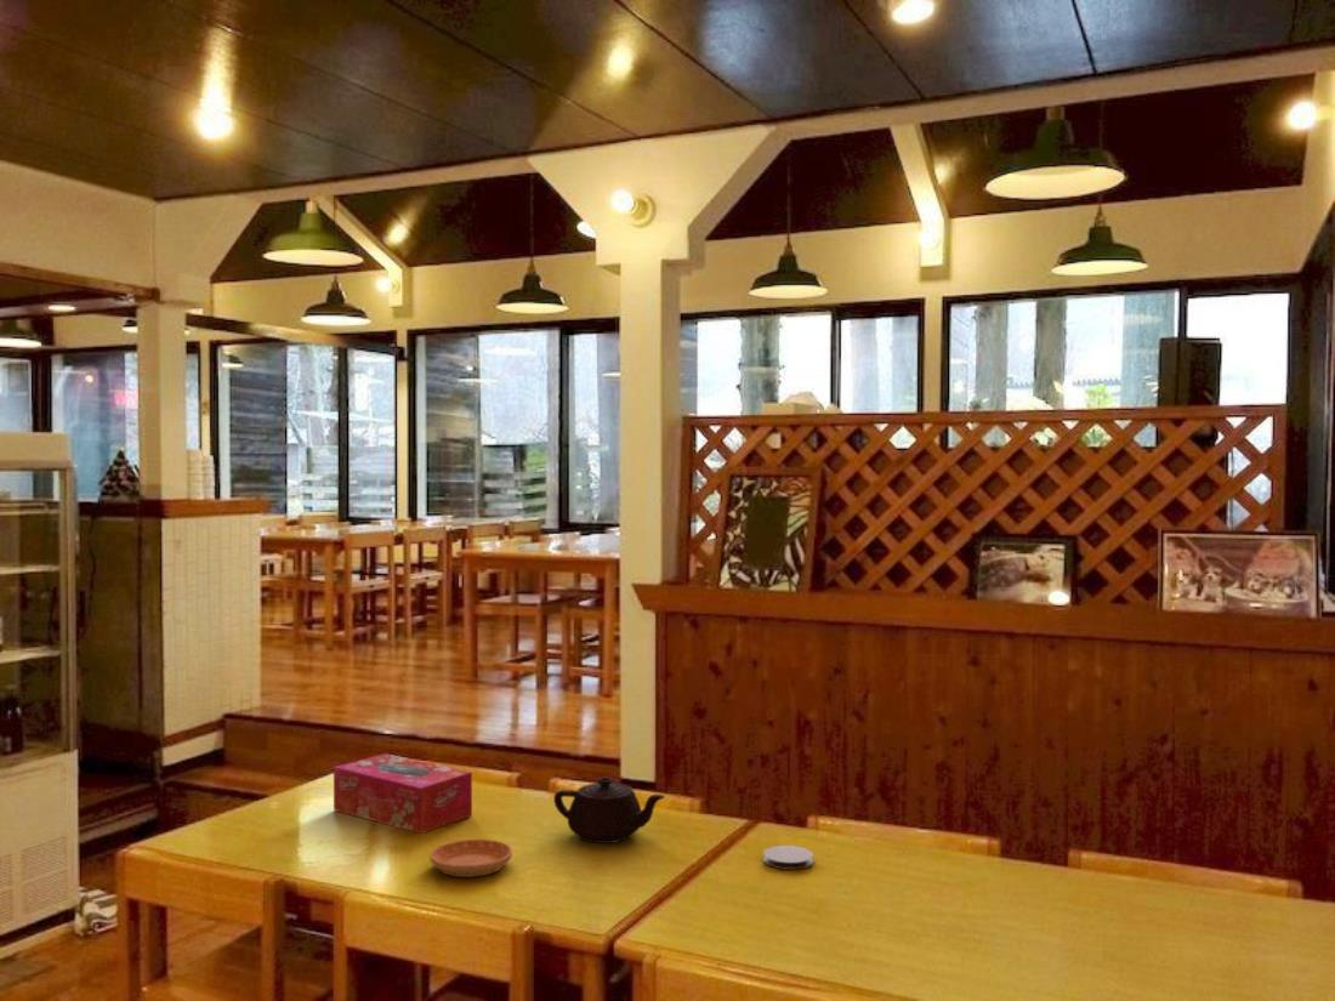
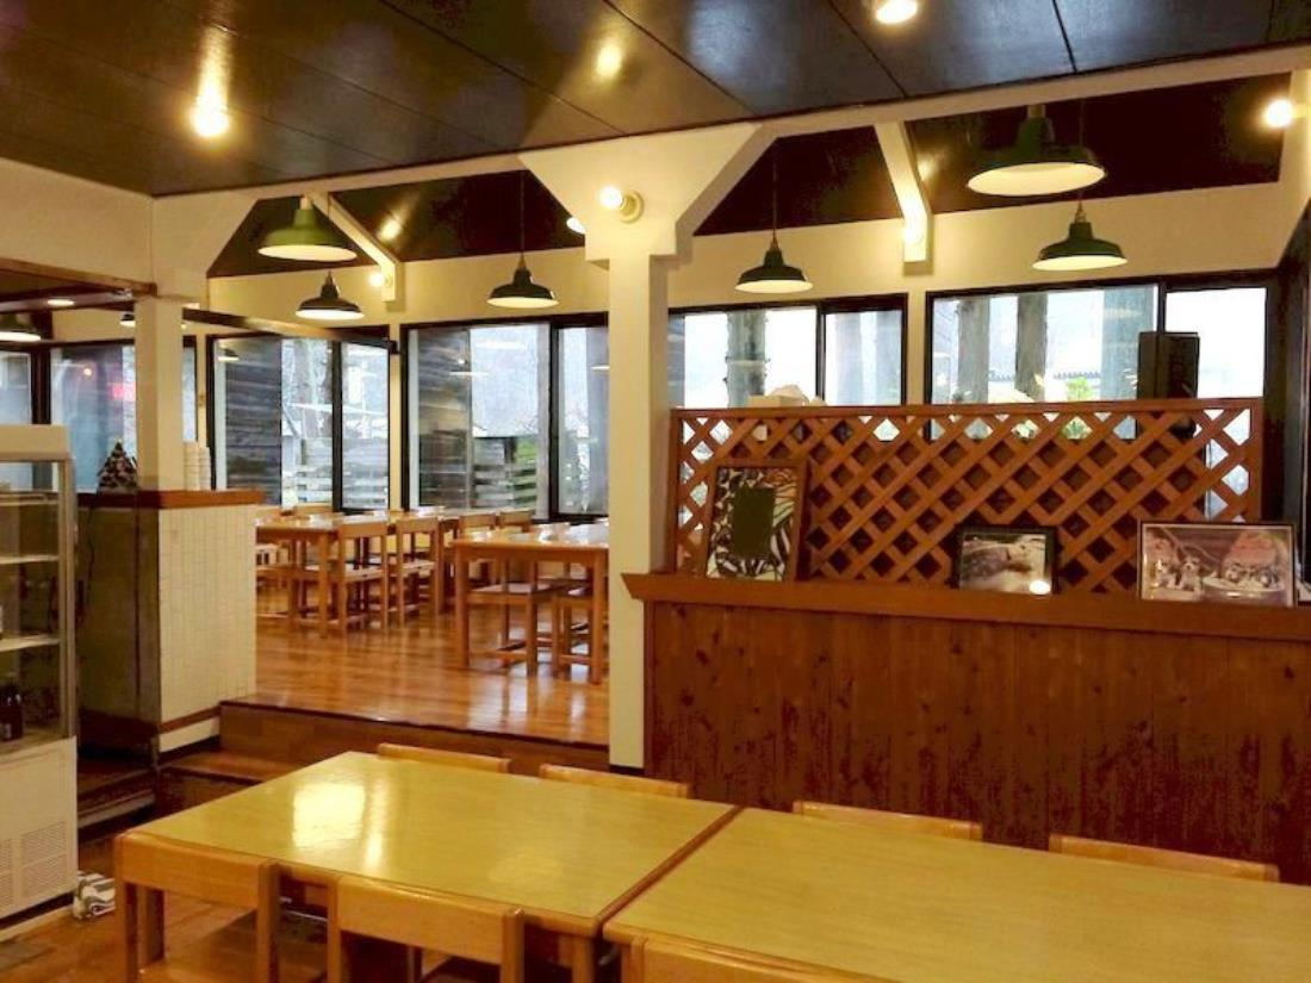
- coaster (788, 857)
- teapot (608, 807)
- tissue box (402, 791)
- saucer (471, 858)
